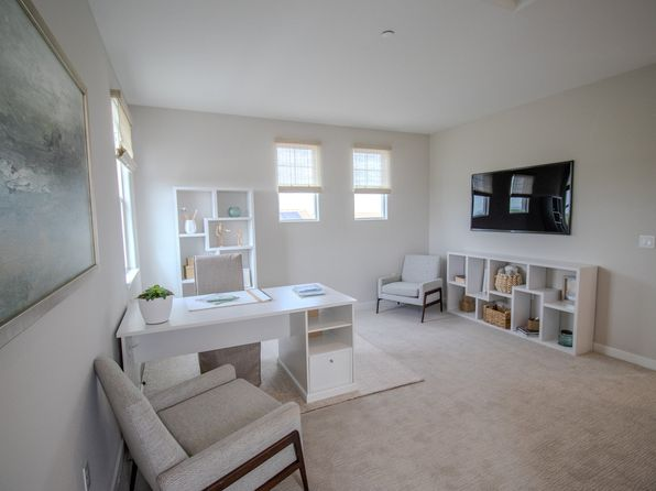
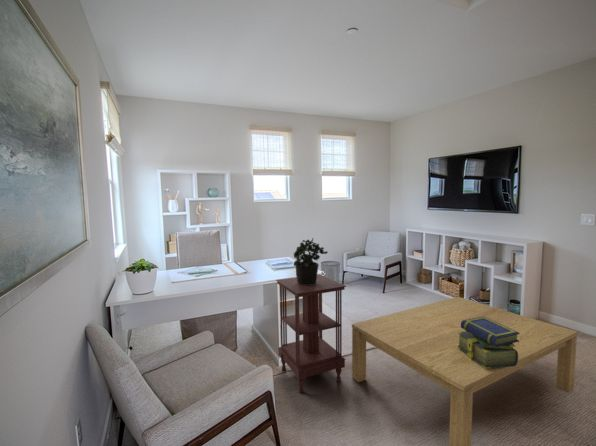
+ stack of books (488, 340)
+ coffee table (459, 355)
+ side table (310, 329)
+ potted plant (308, 260)
+ waste bin (330, 274)
